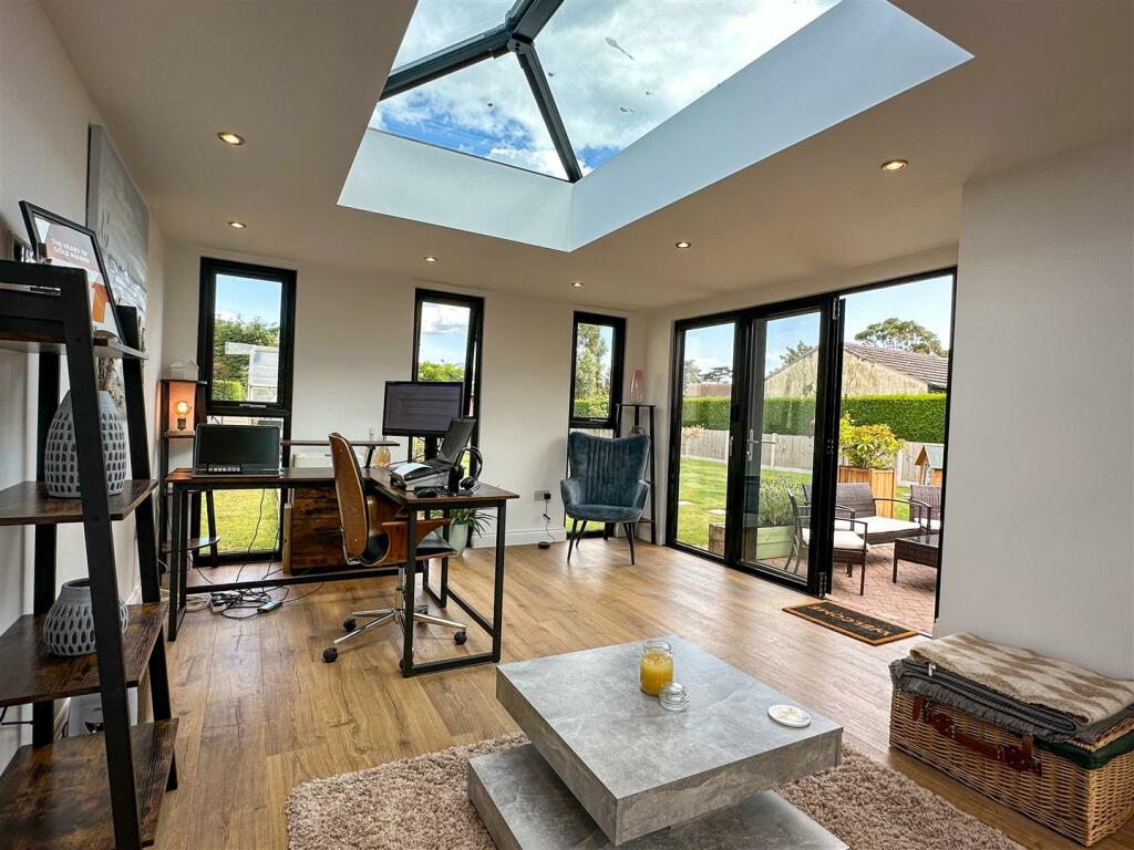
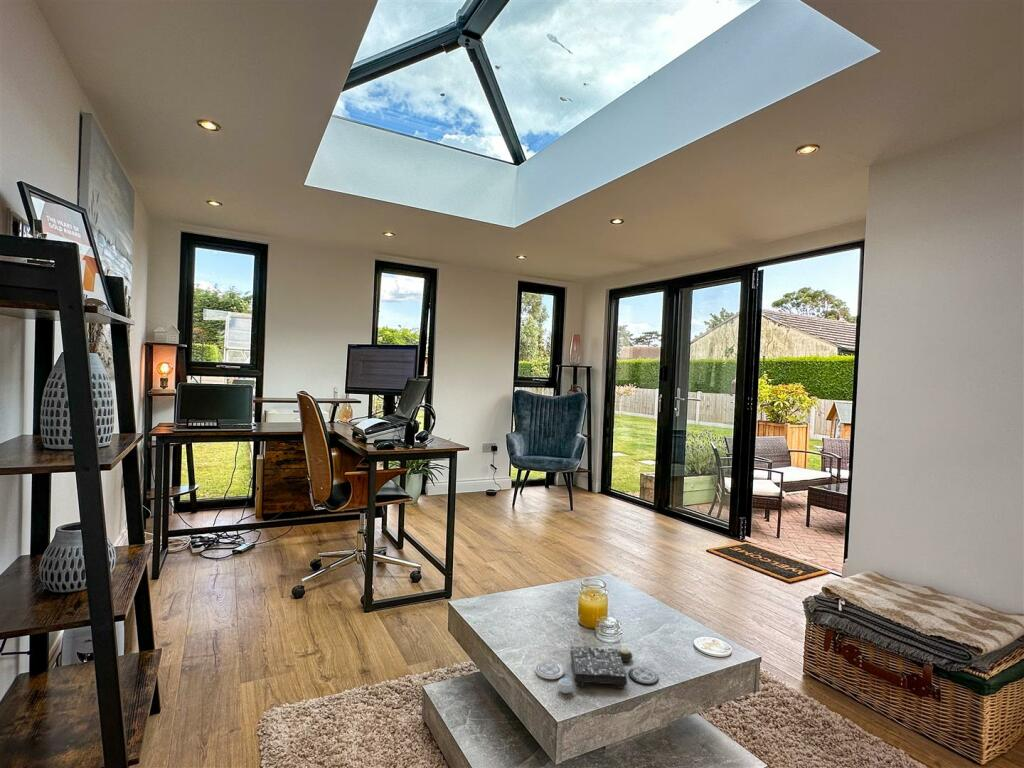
+ board game (596, 667)
